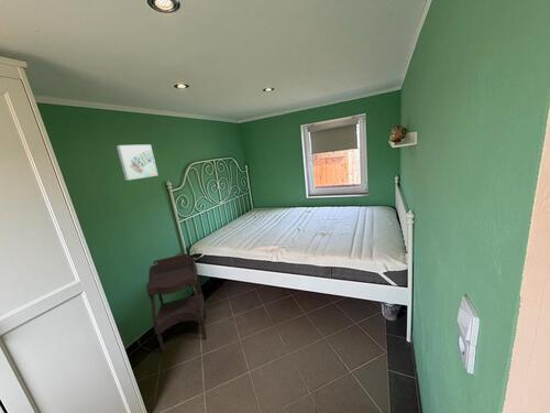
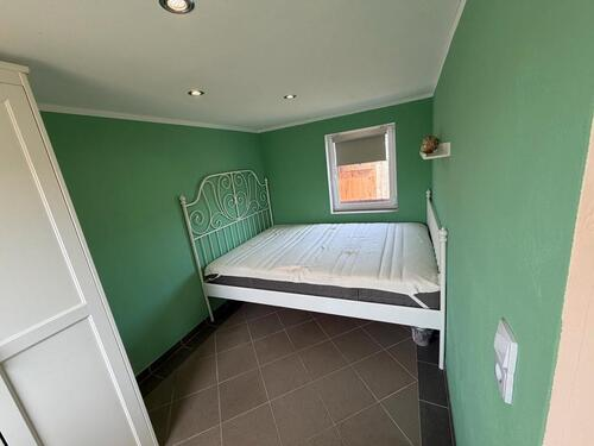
- wall art (139, 161)
- side table (178, 300)
